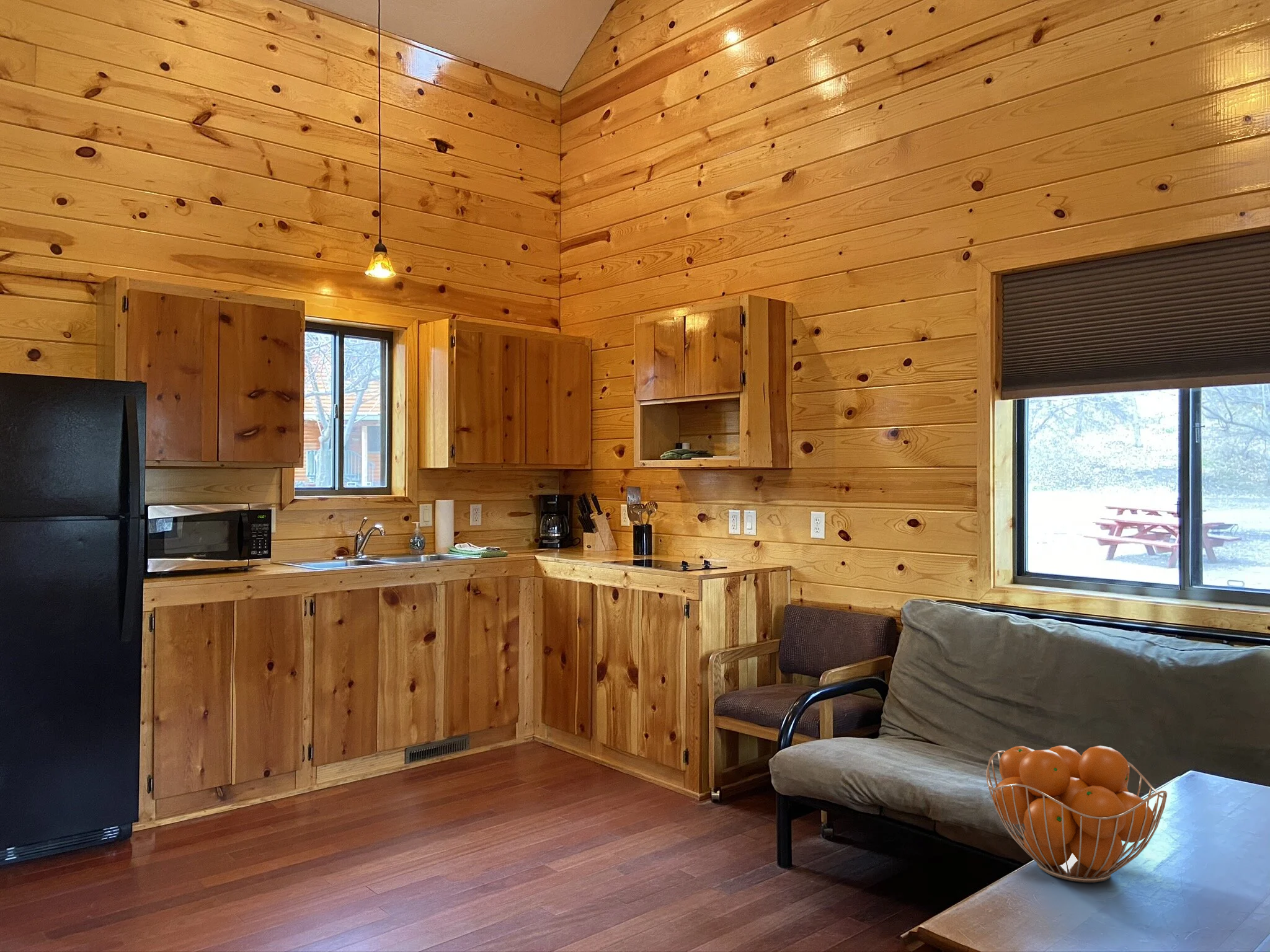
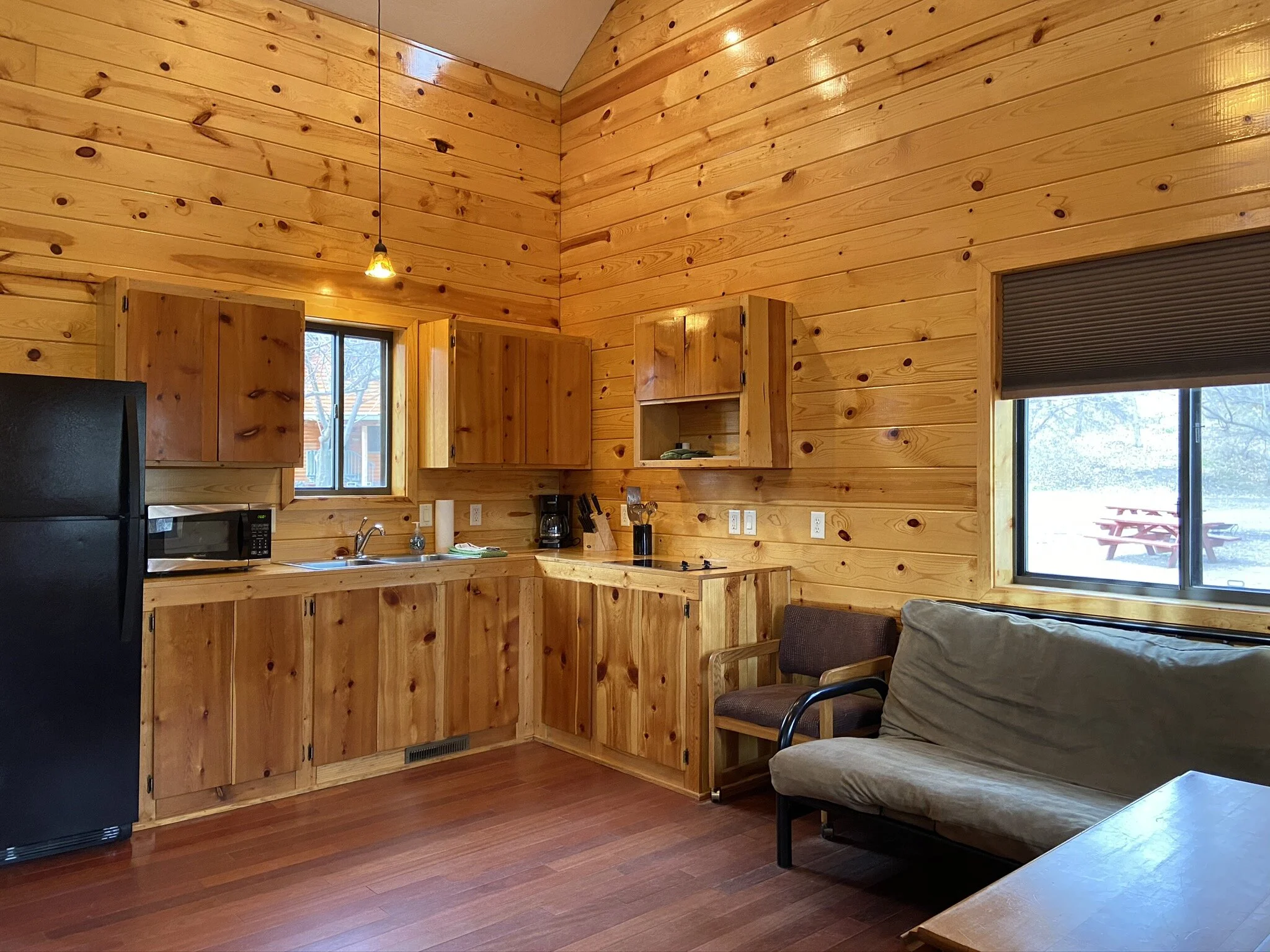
- fruit basket (1073, 807)
